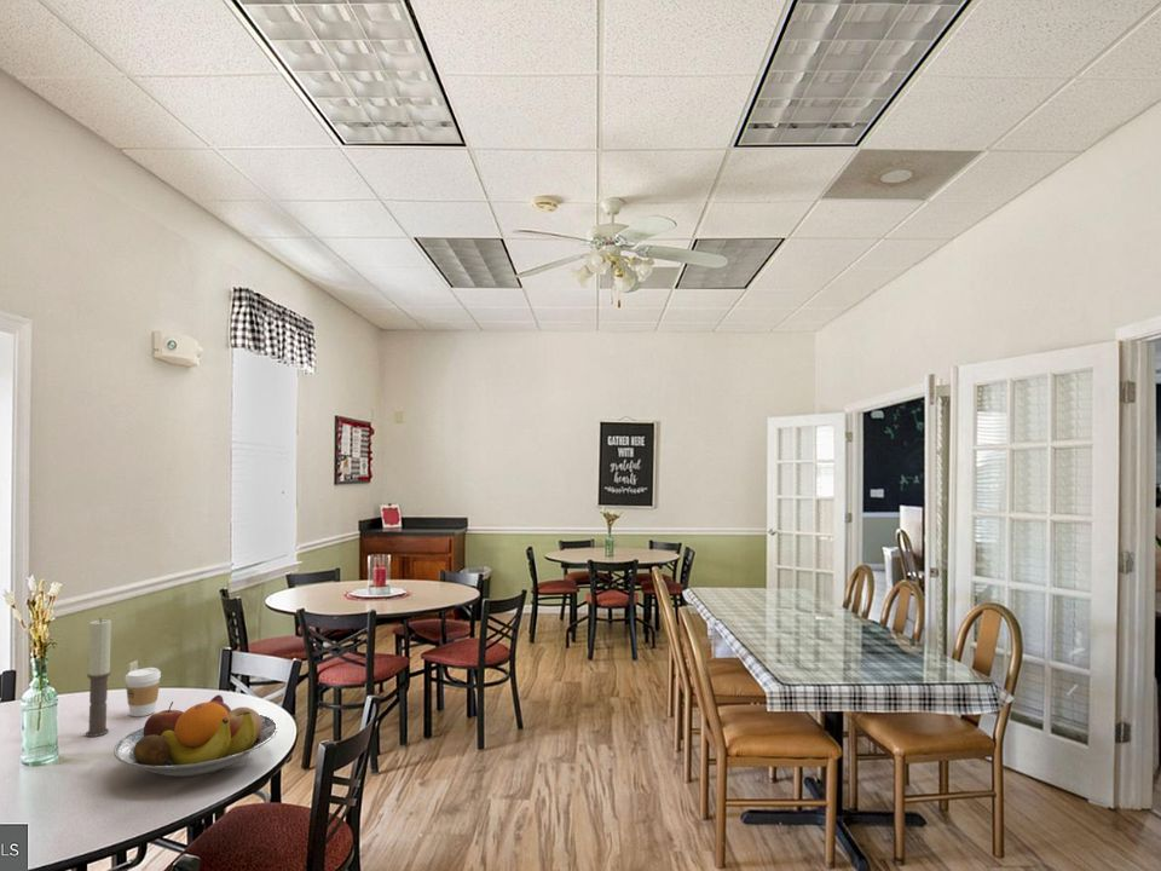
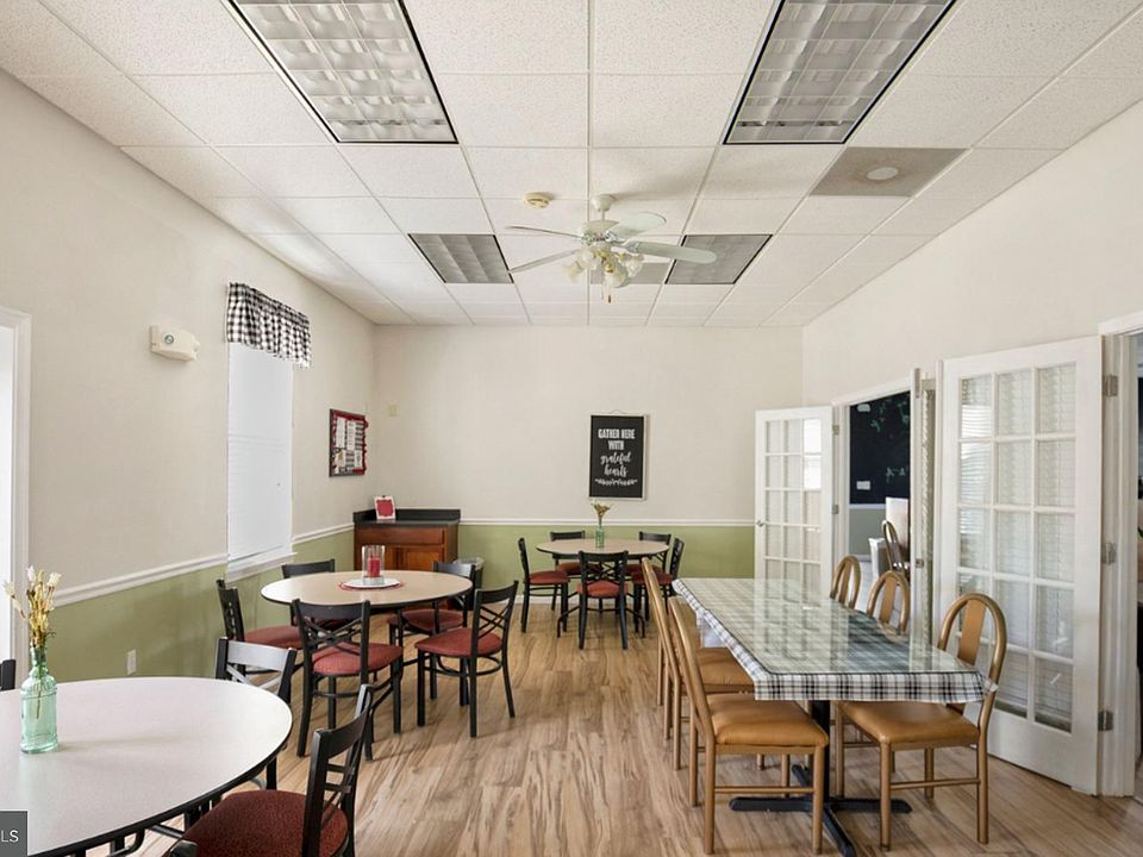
- coffee cup (143, 691)
- candle (98, 675)
- fruit bowl (200, 729)
